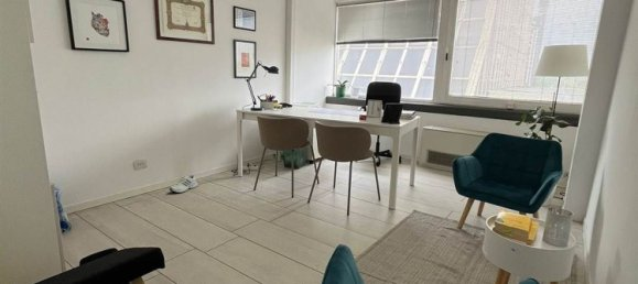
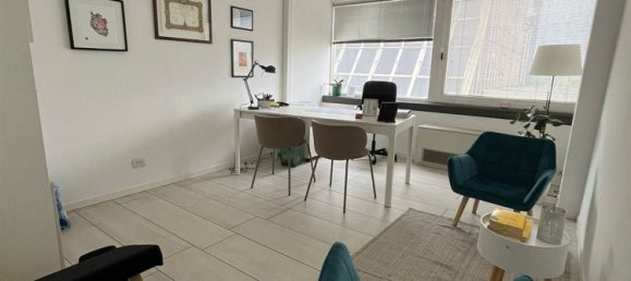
- shoe (184, 183)
